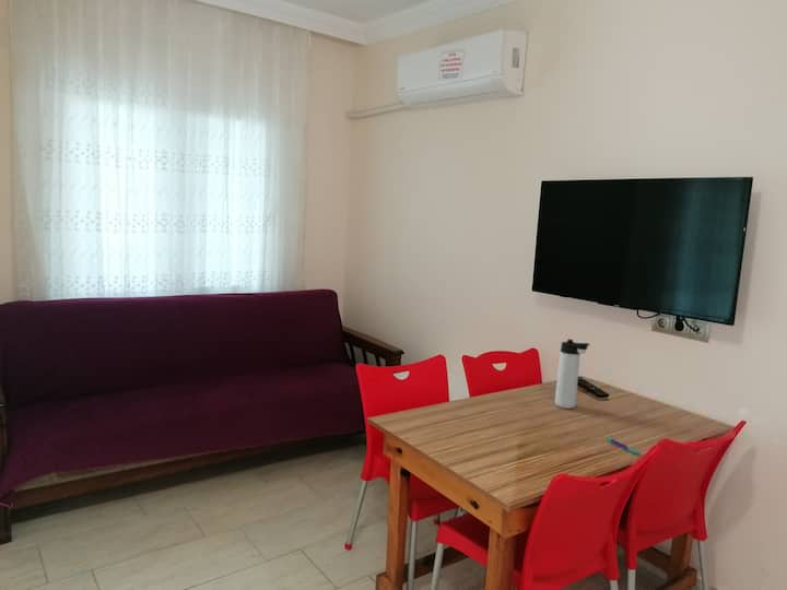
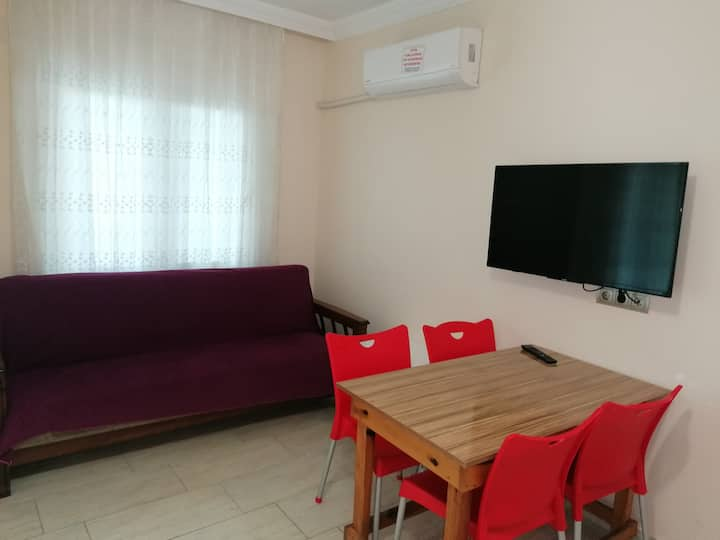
- pen (623, 446)
- thermos bottle (572, 374)
